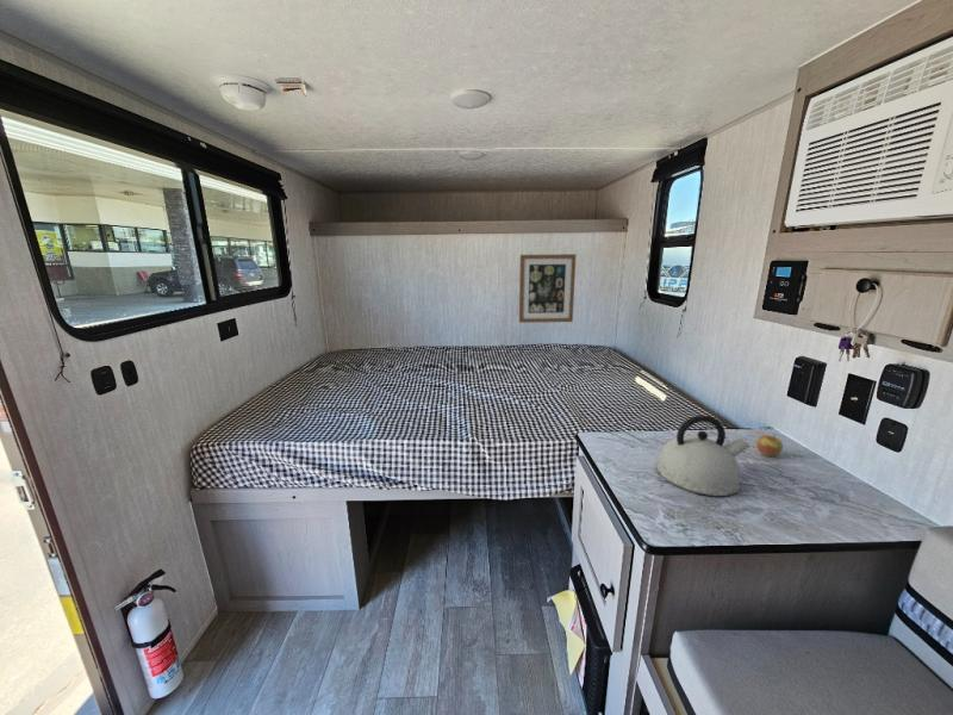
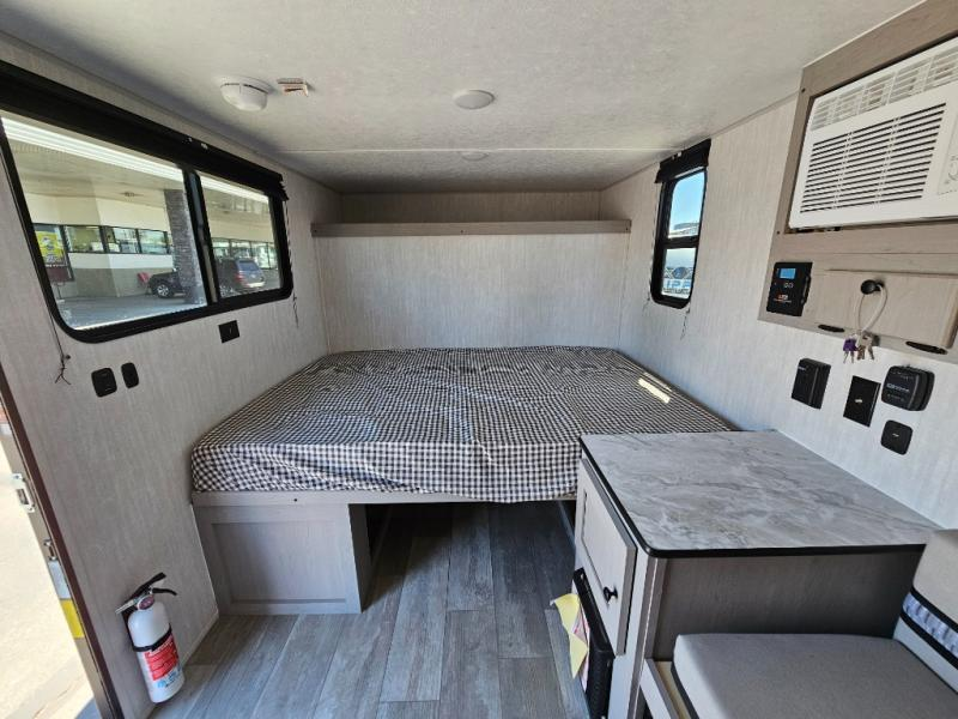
- wall art (547, 288)
- apple (770, 443)
- kettle (704, 446)
